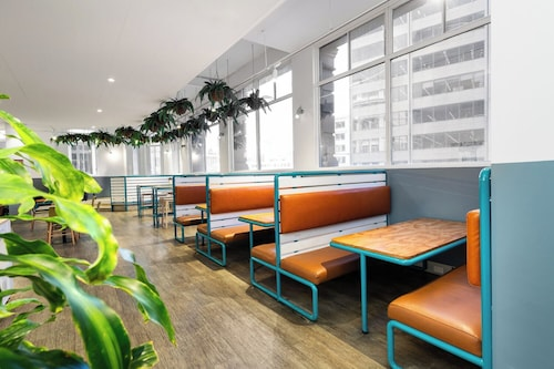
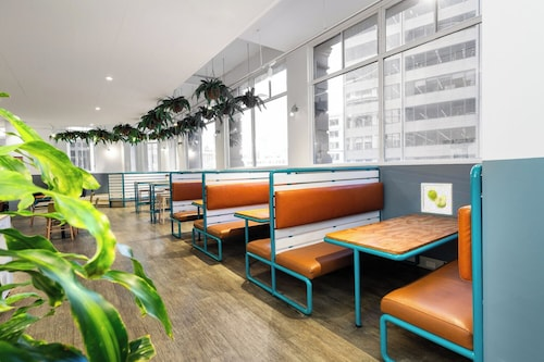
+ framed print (435, 198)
